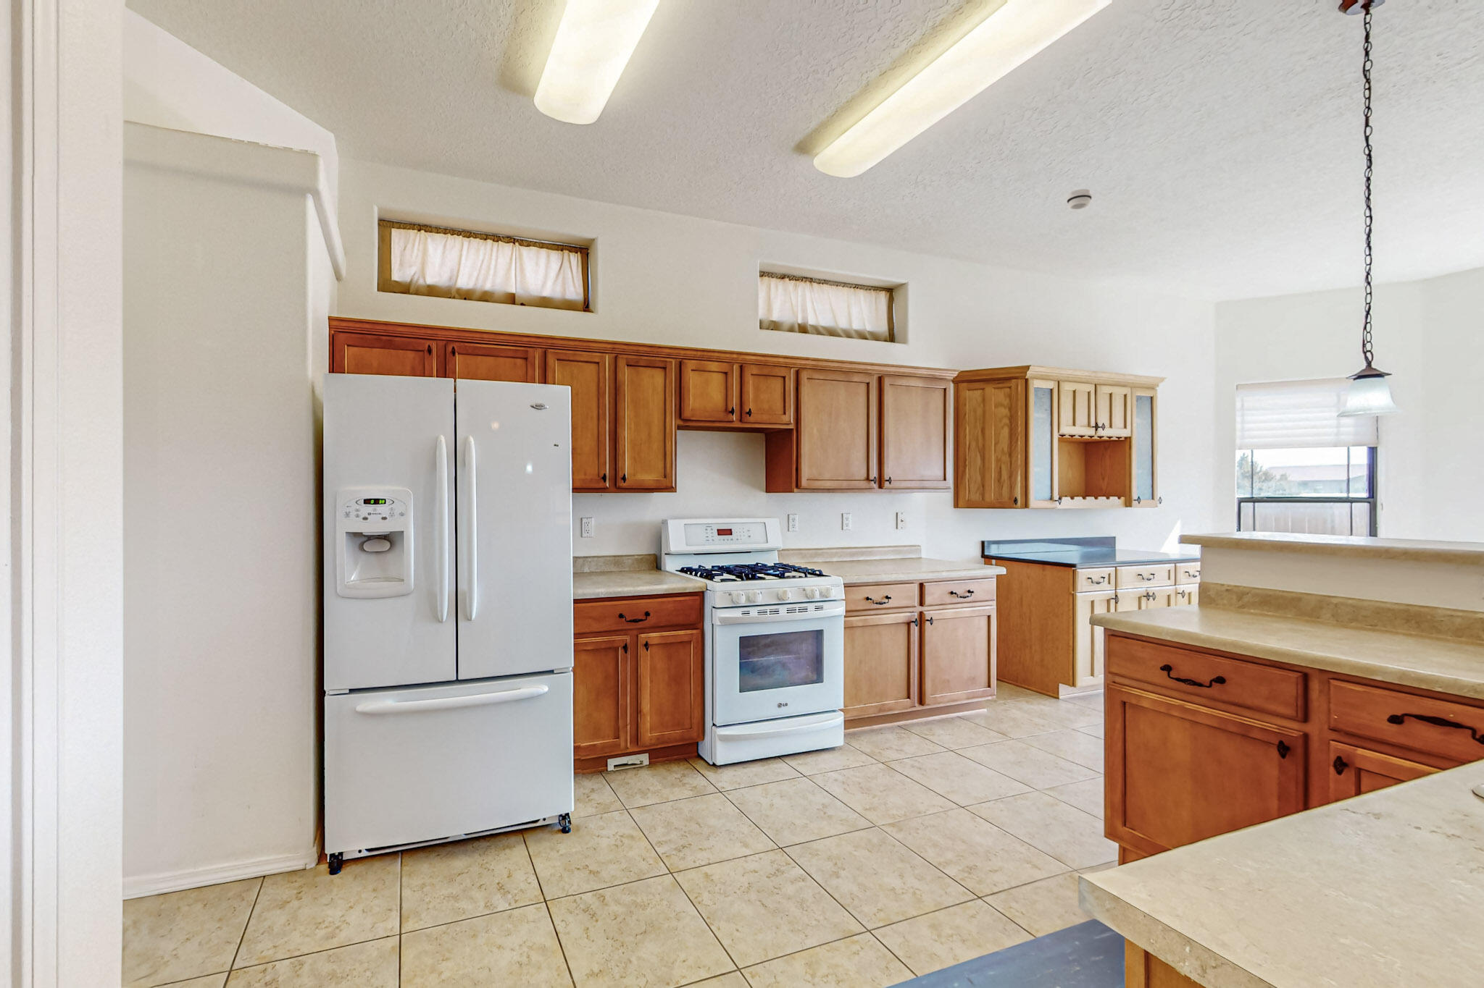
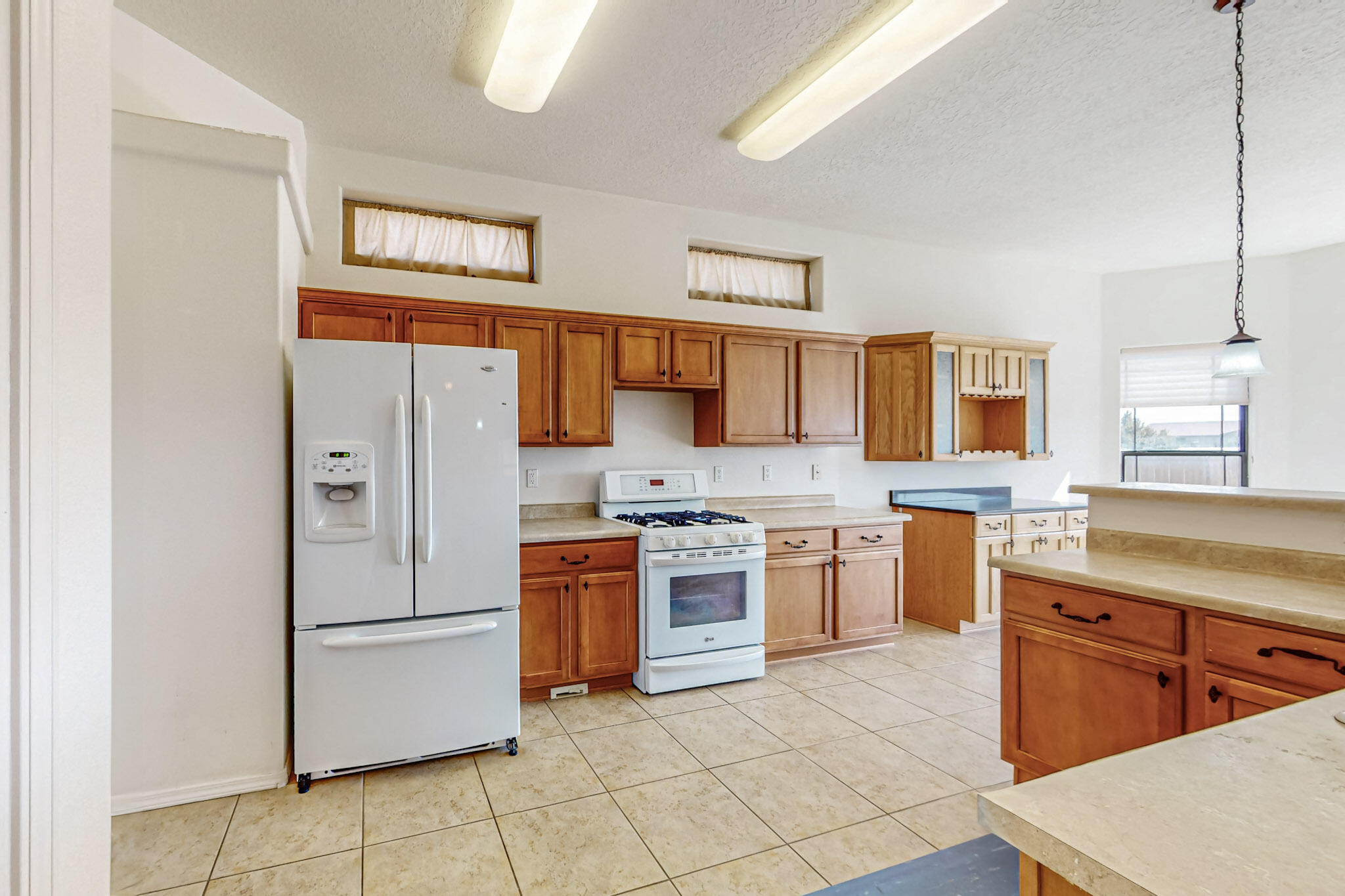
- smoke detector (1079, 200)
